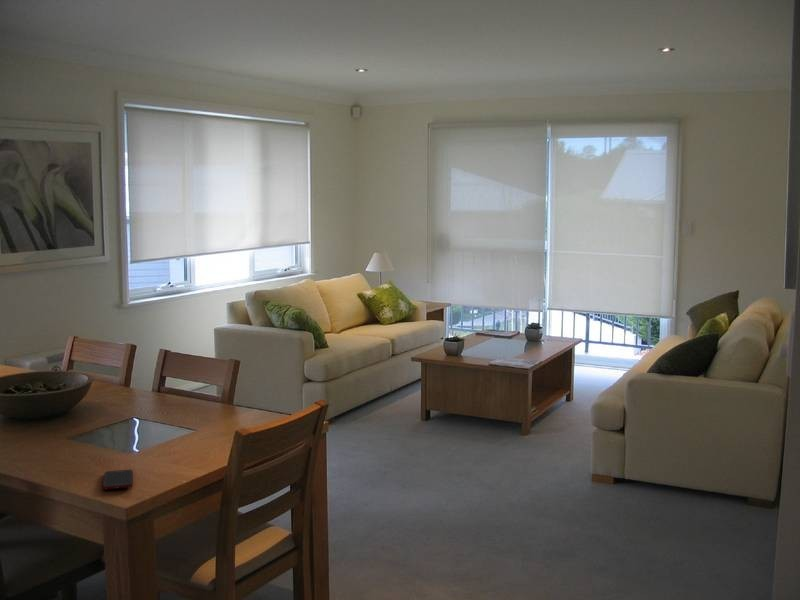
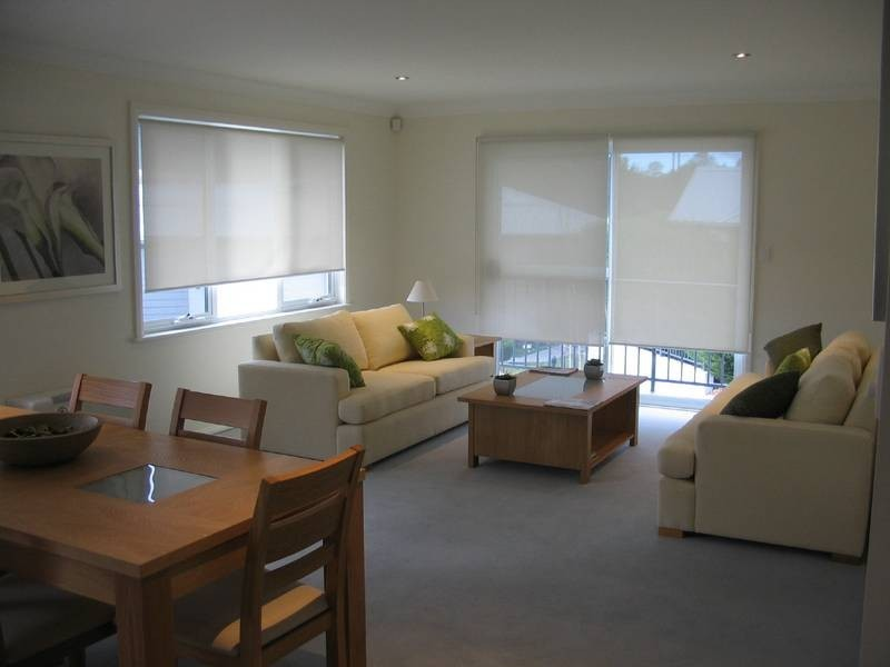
- cell phone (118, 479)
